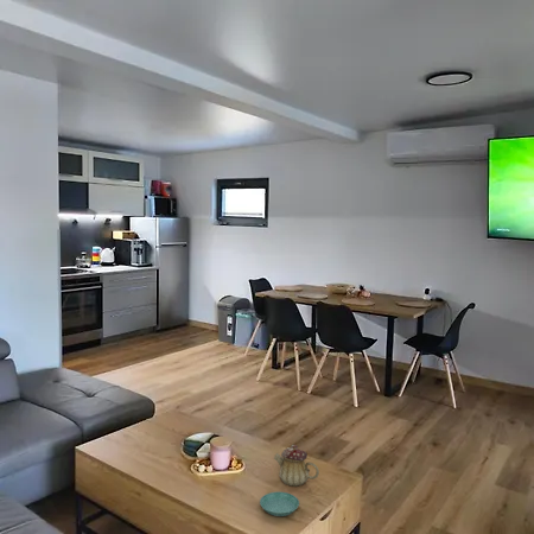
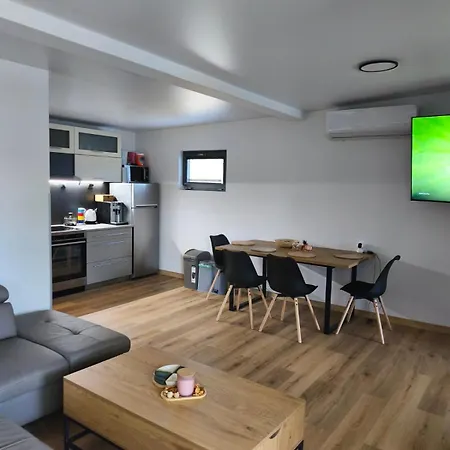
- teapot (295, 463)
- saucer (279, 504)
